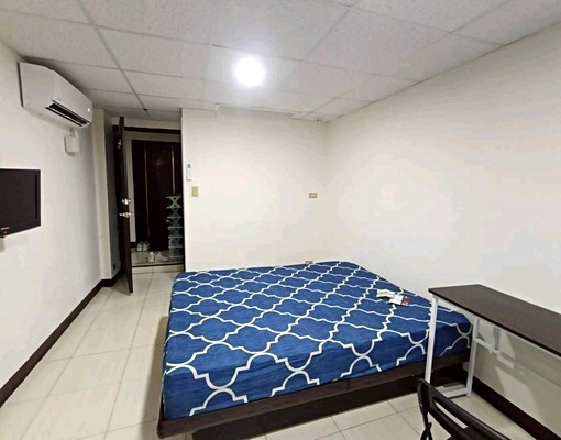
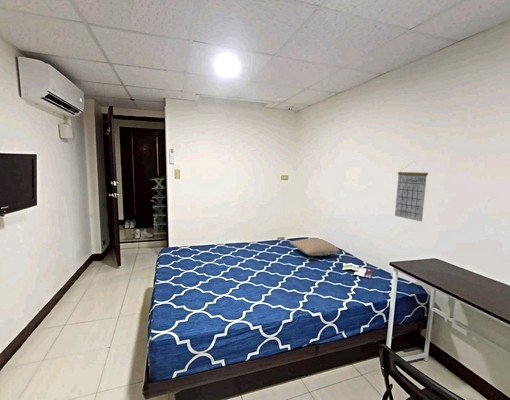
+ calendar (410, 190)
+ pillow (313, 246)
